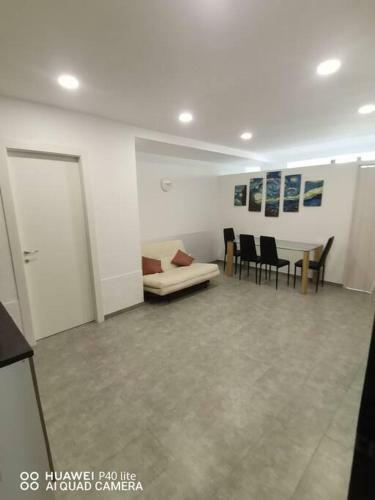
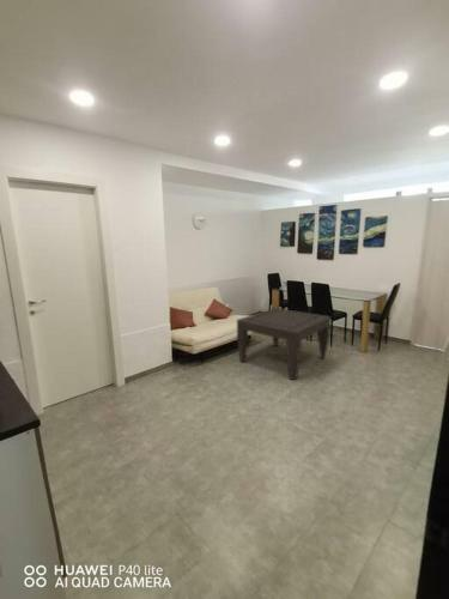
+ coffee table (284, 339)
